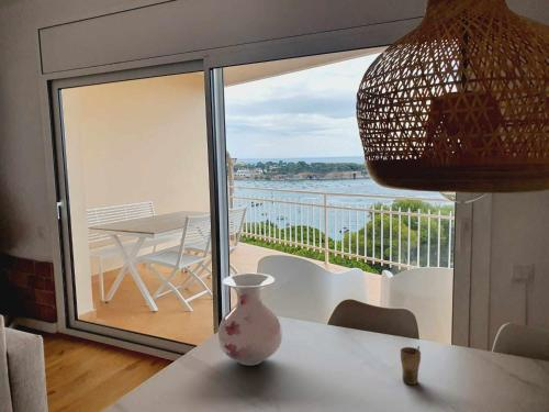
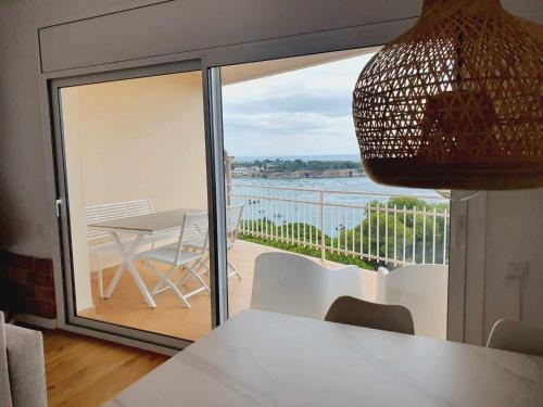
- vase (249, 320)
- cup (410, 361)
